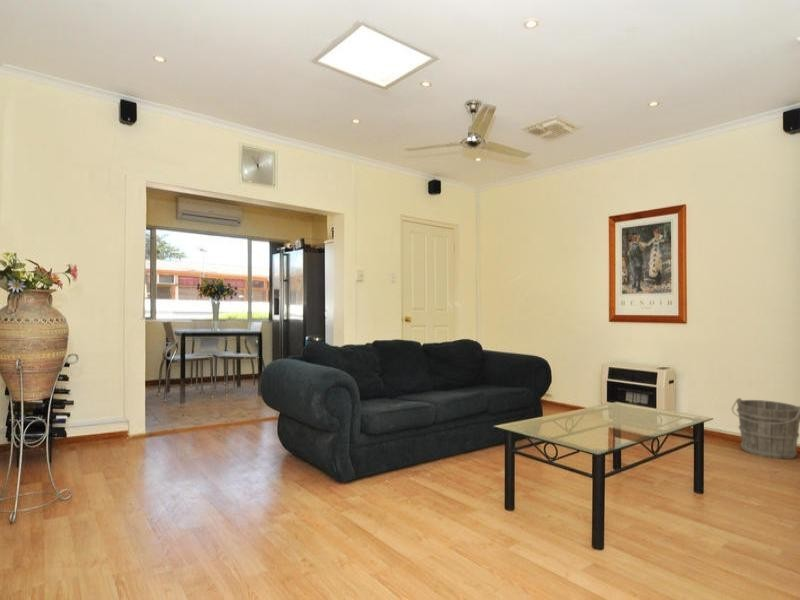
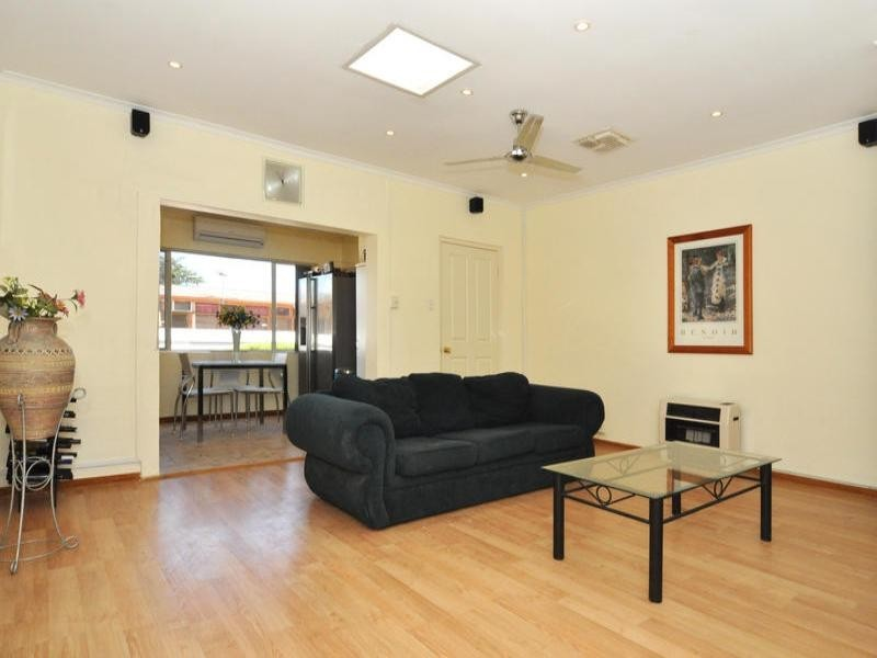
- bucket (767, 427)
